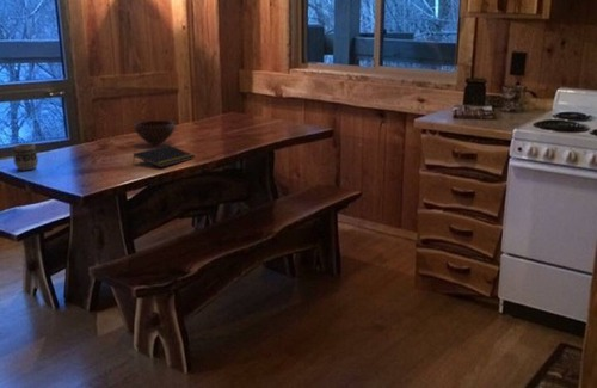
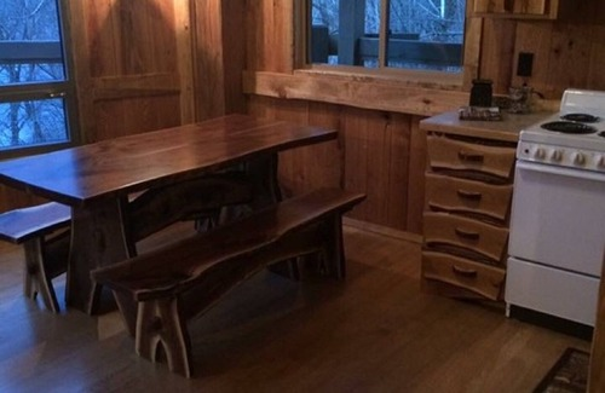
- notepad (165, 155)
- bowl (154, 133)
- cup (25, 156)
